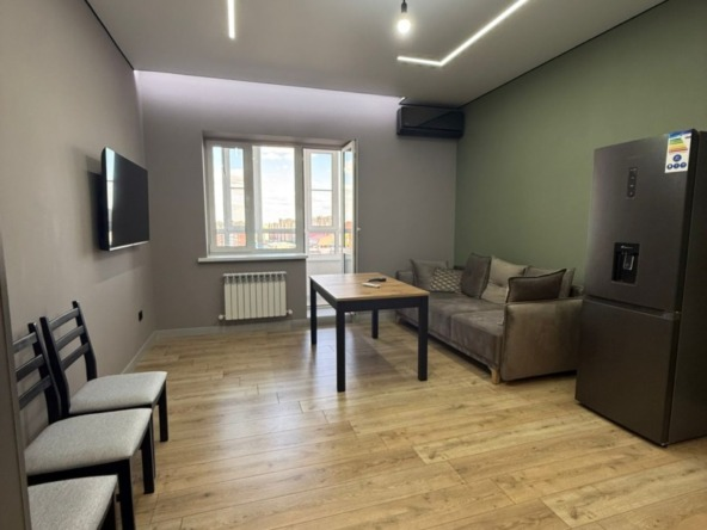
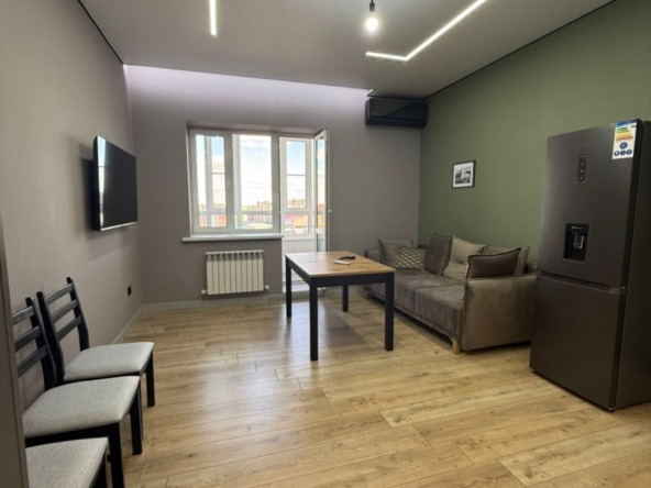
+ picture frame (463, 175)
